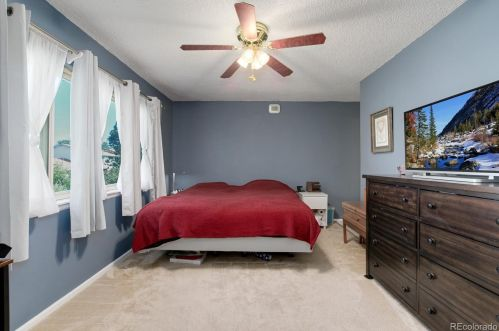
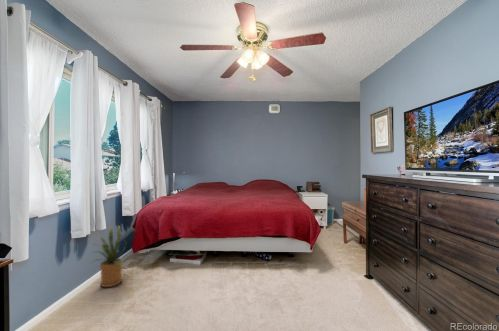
+ house plant (106, 256)
